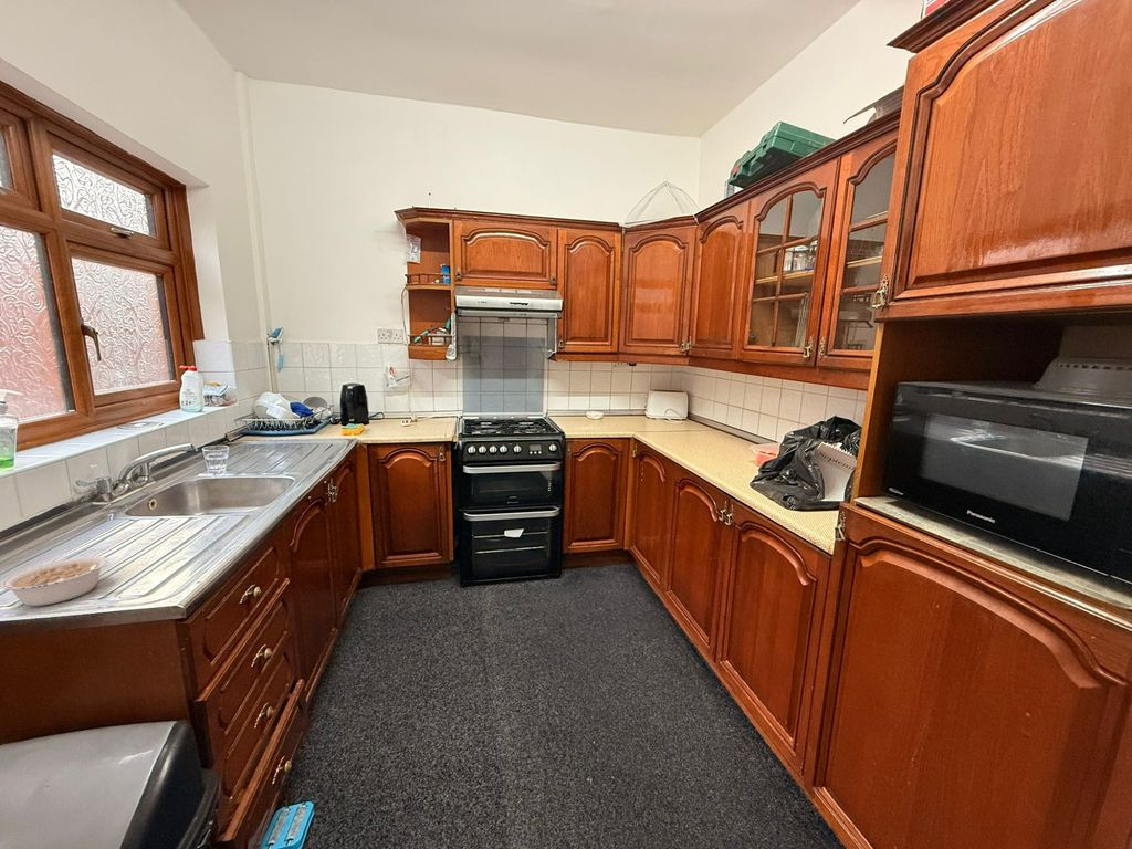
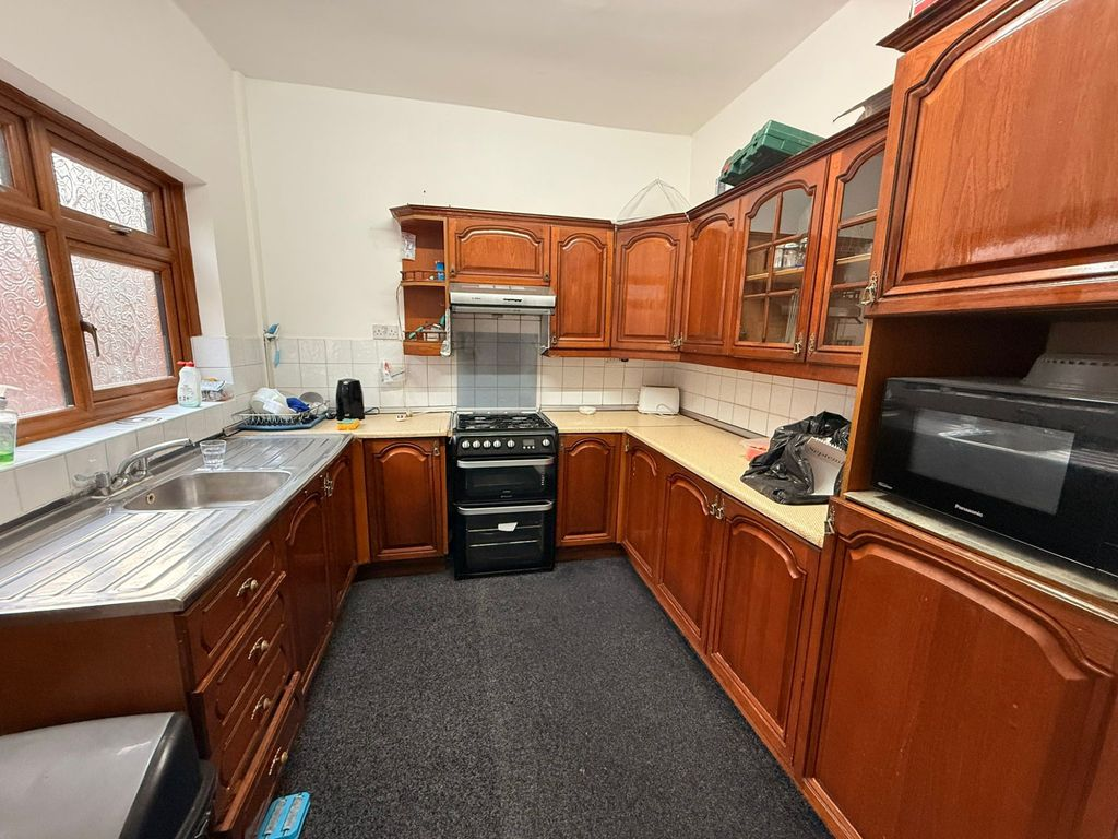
- legume (63, 579)
